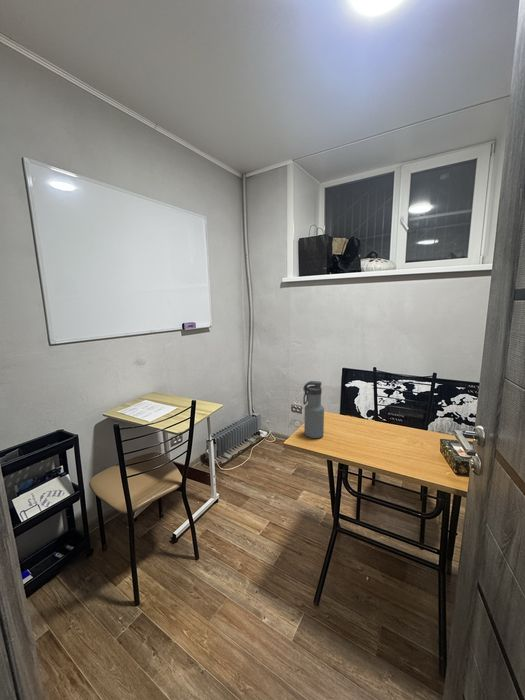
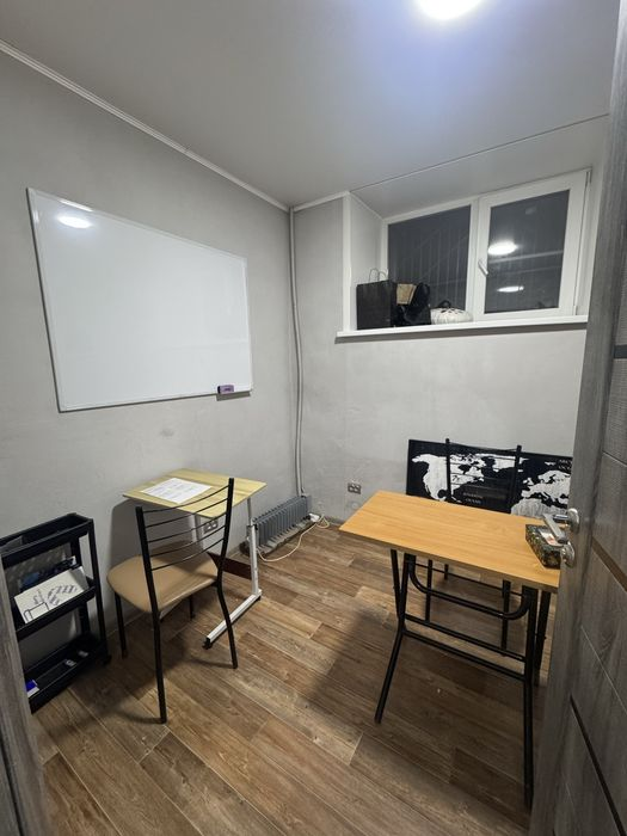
- water bottle (313, 408)
